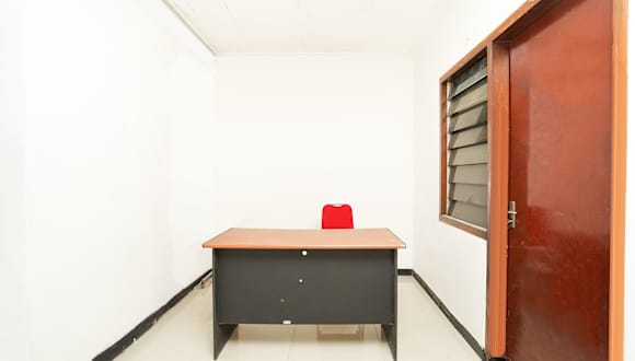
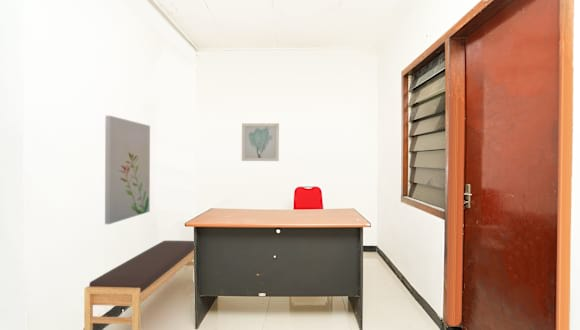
+ wall art (130, 169)
+ wall art (260, 142)
+ bench (154, 281)
